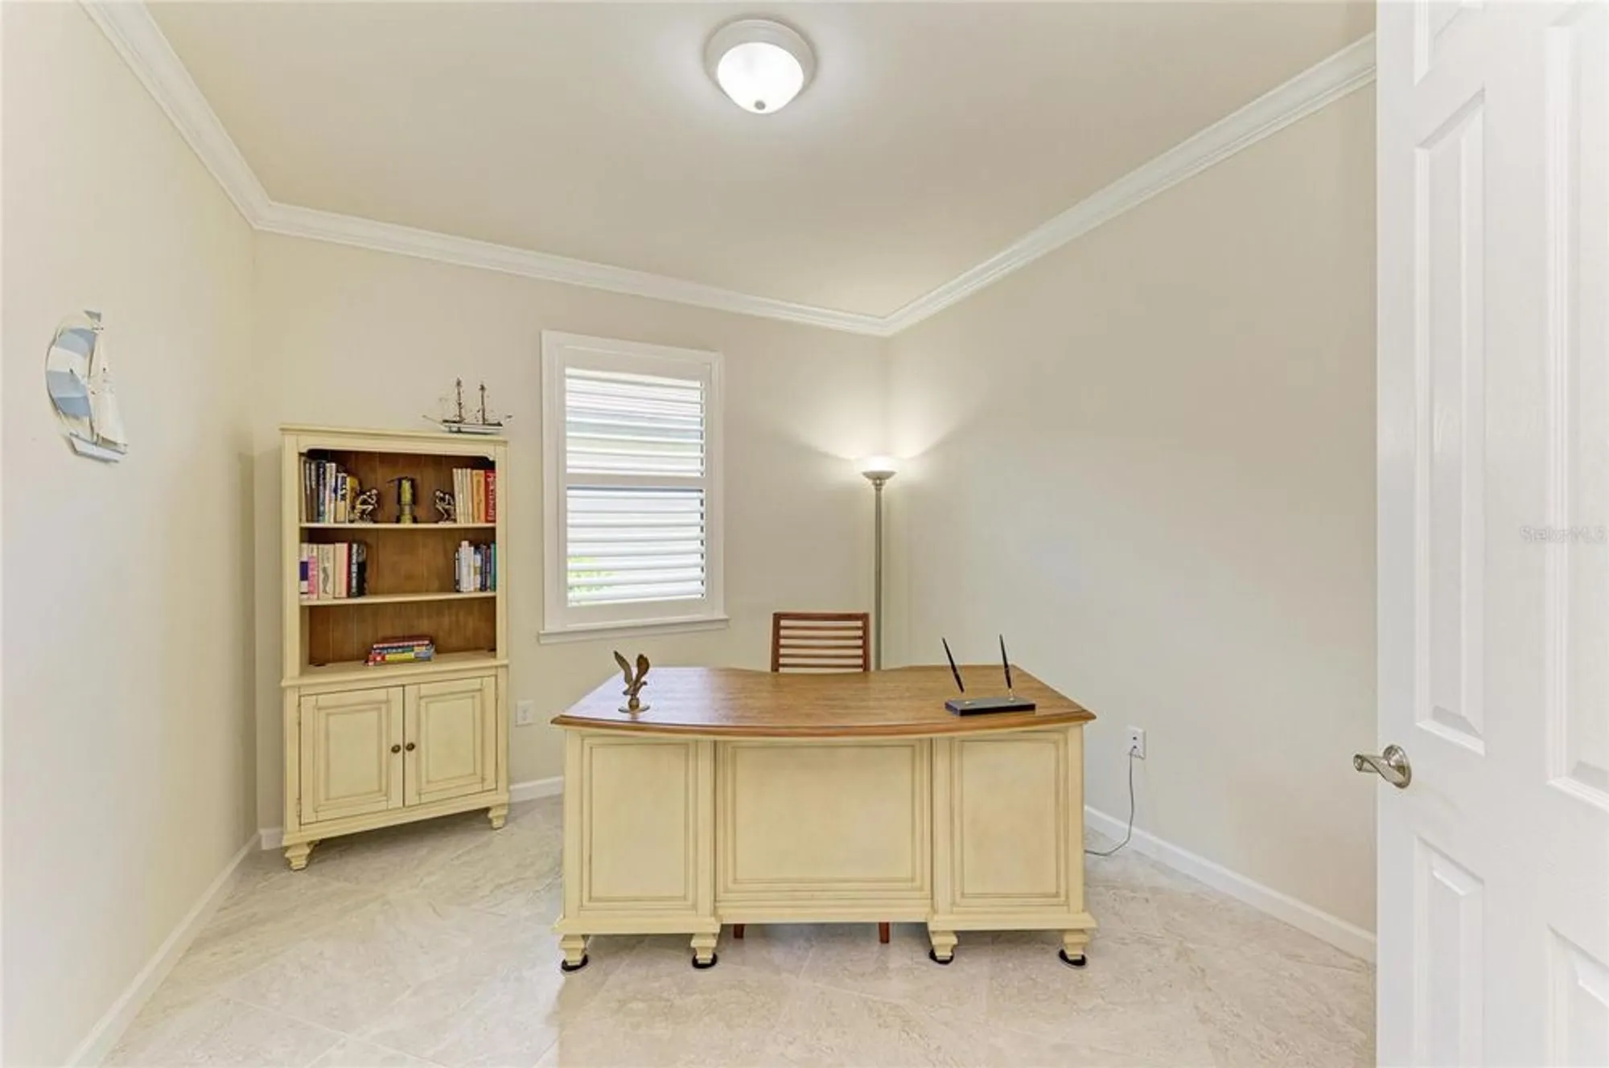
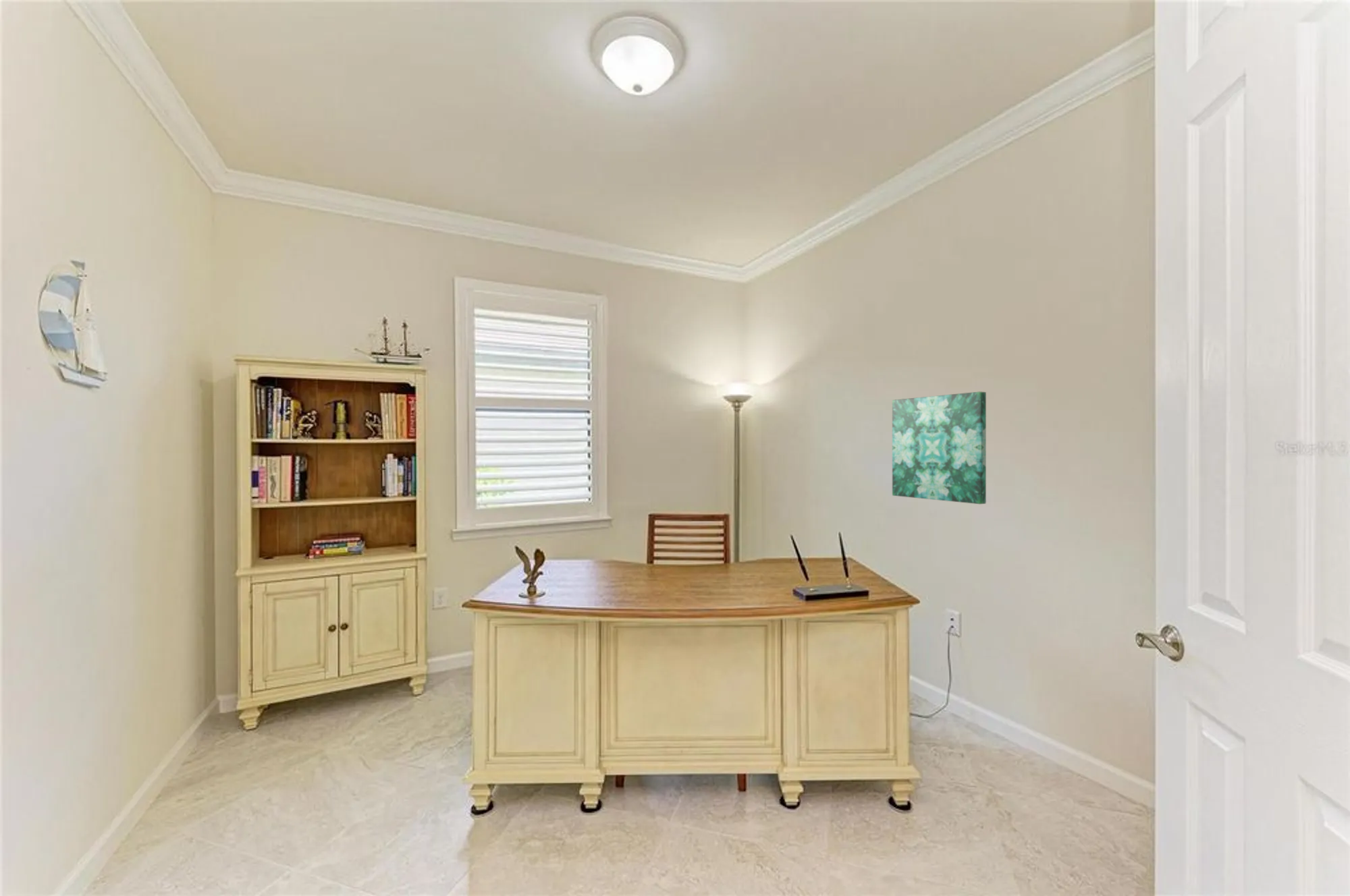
+ wall art (936, 447)
